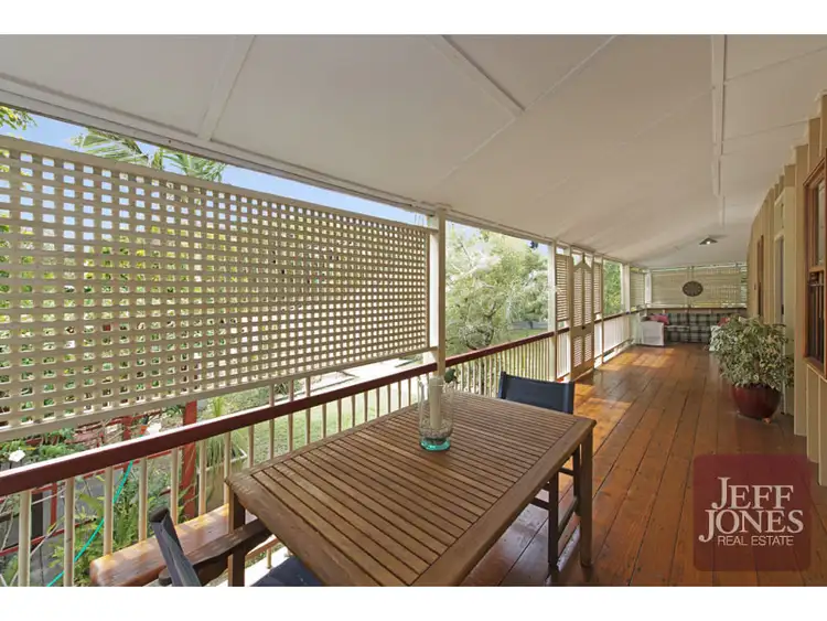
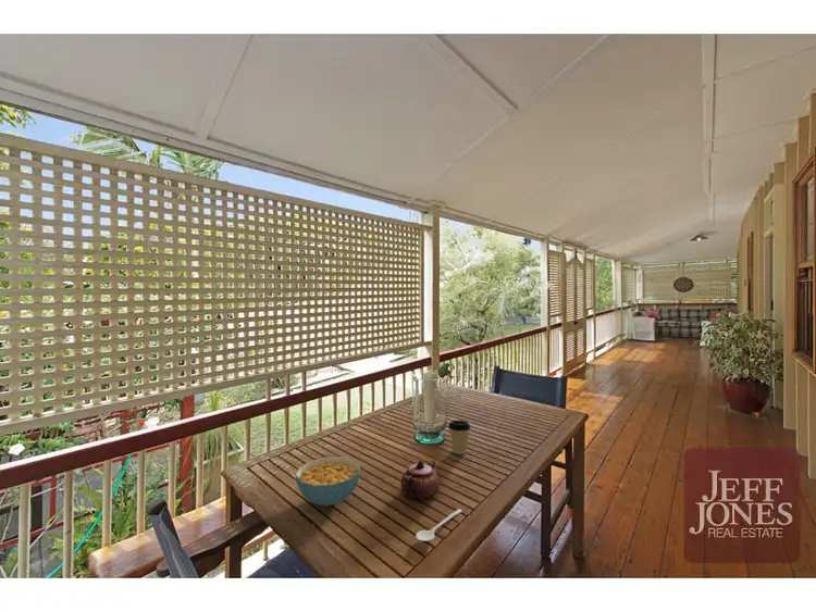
+ teapot (419, 476)
+ stirrer (441, 523)
+ coffee cup (459, 436)
+ cereal bowl (329, 485)
